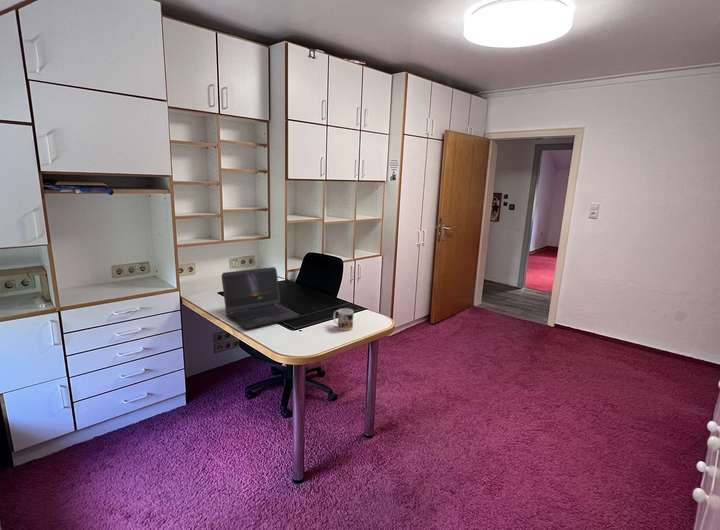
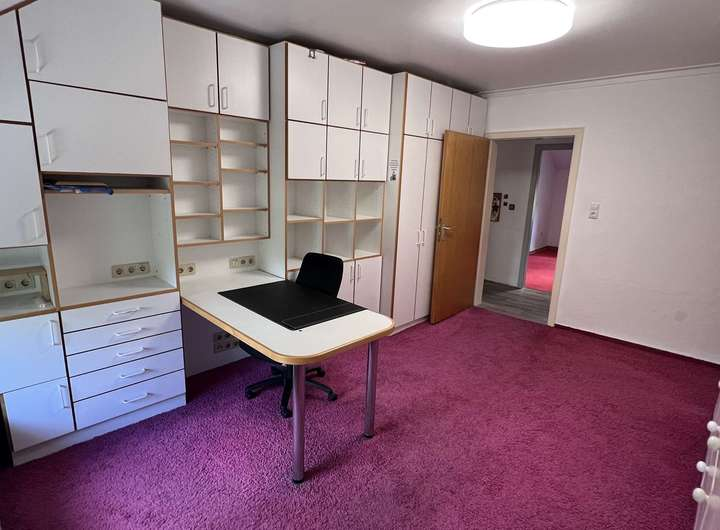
- mug (342, 318)
- laptop computer (261, 296)
